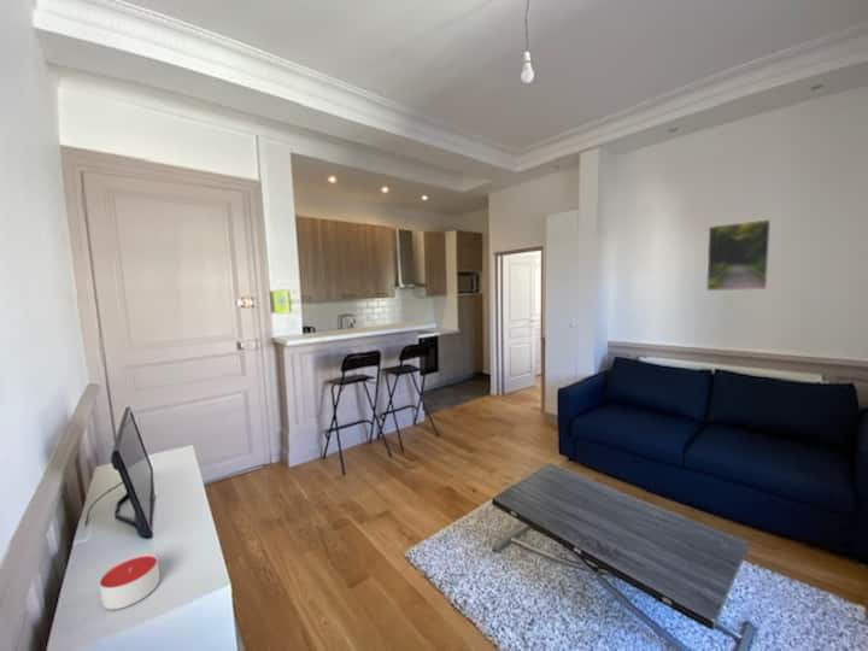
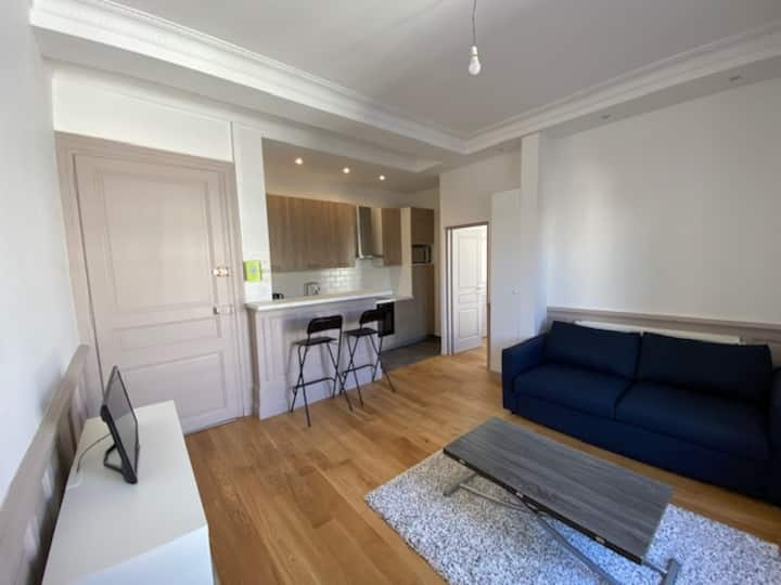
- candle (130, 579)
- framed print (737, 257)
